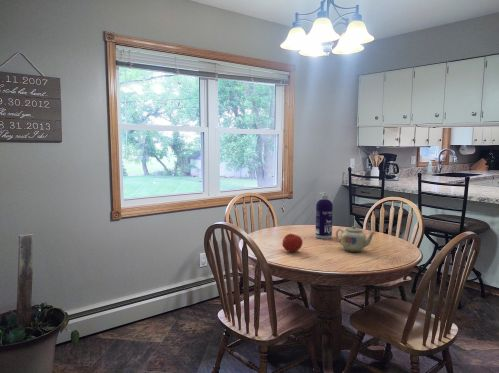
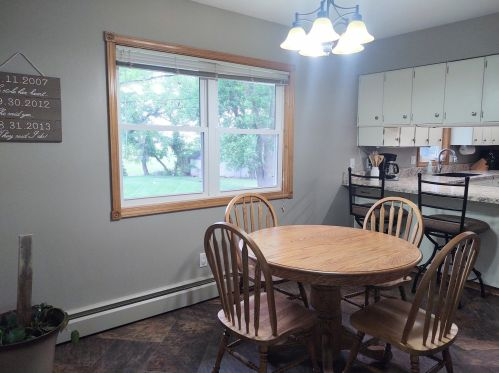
- fruit (292, 242)
- teapot (354, 238)
- spray bottle (324, 214)
